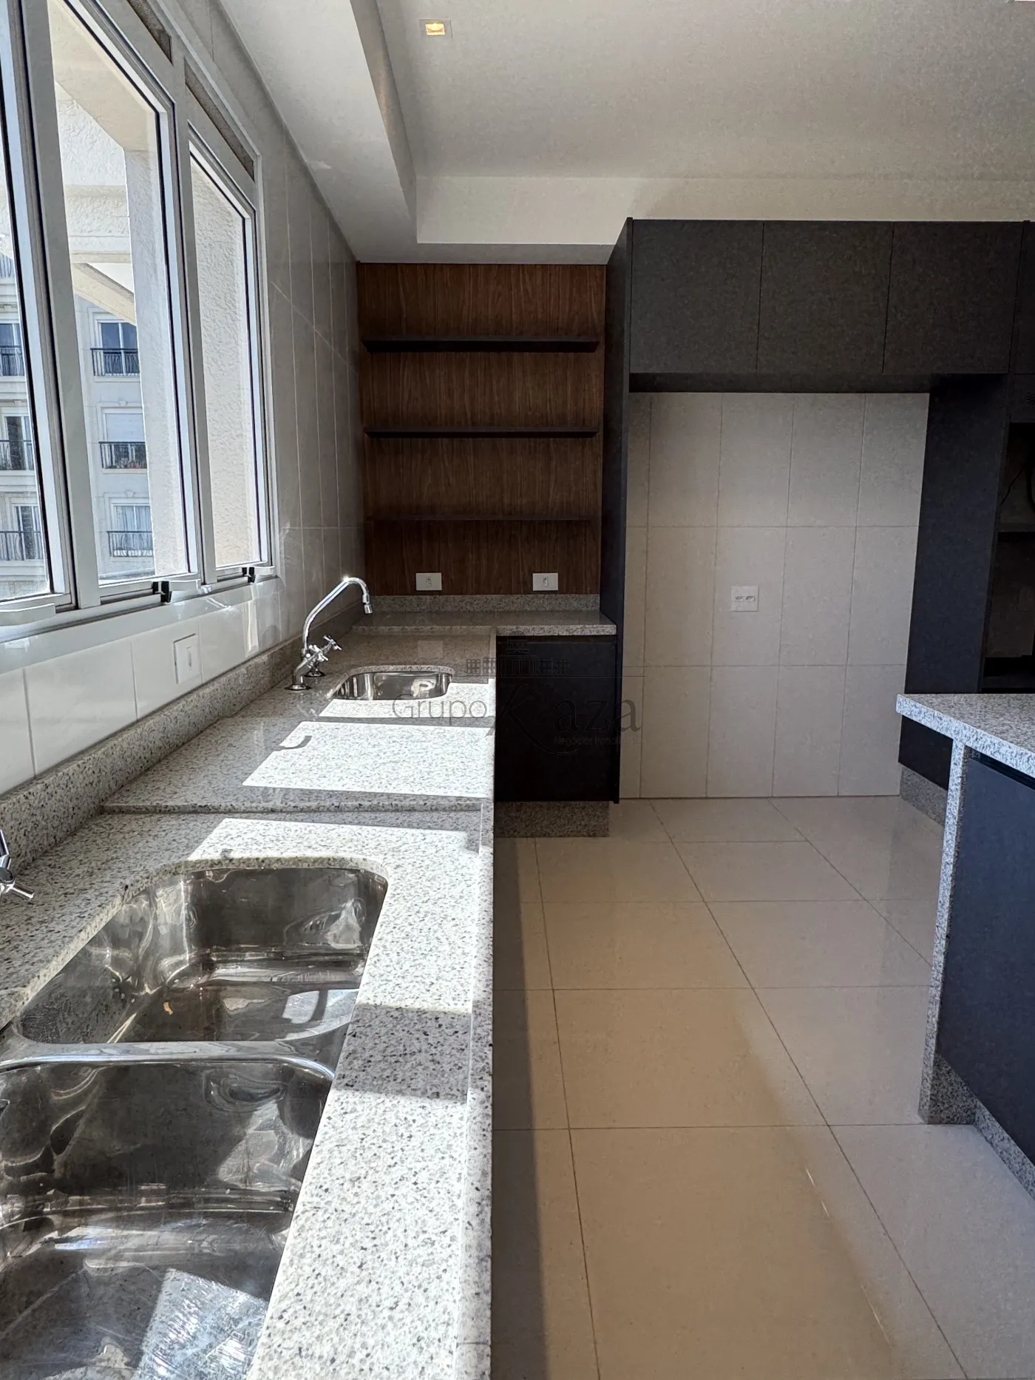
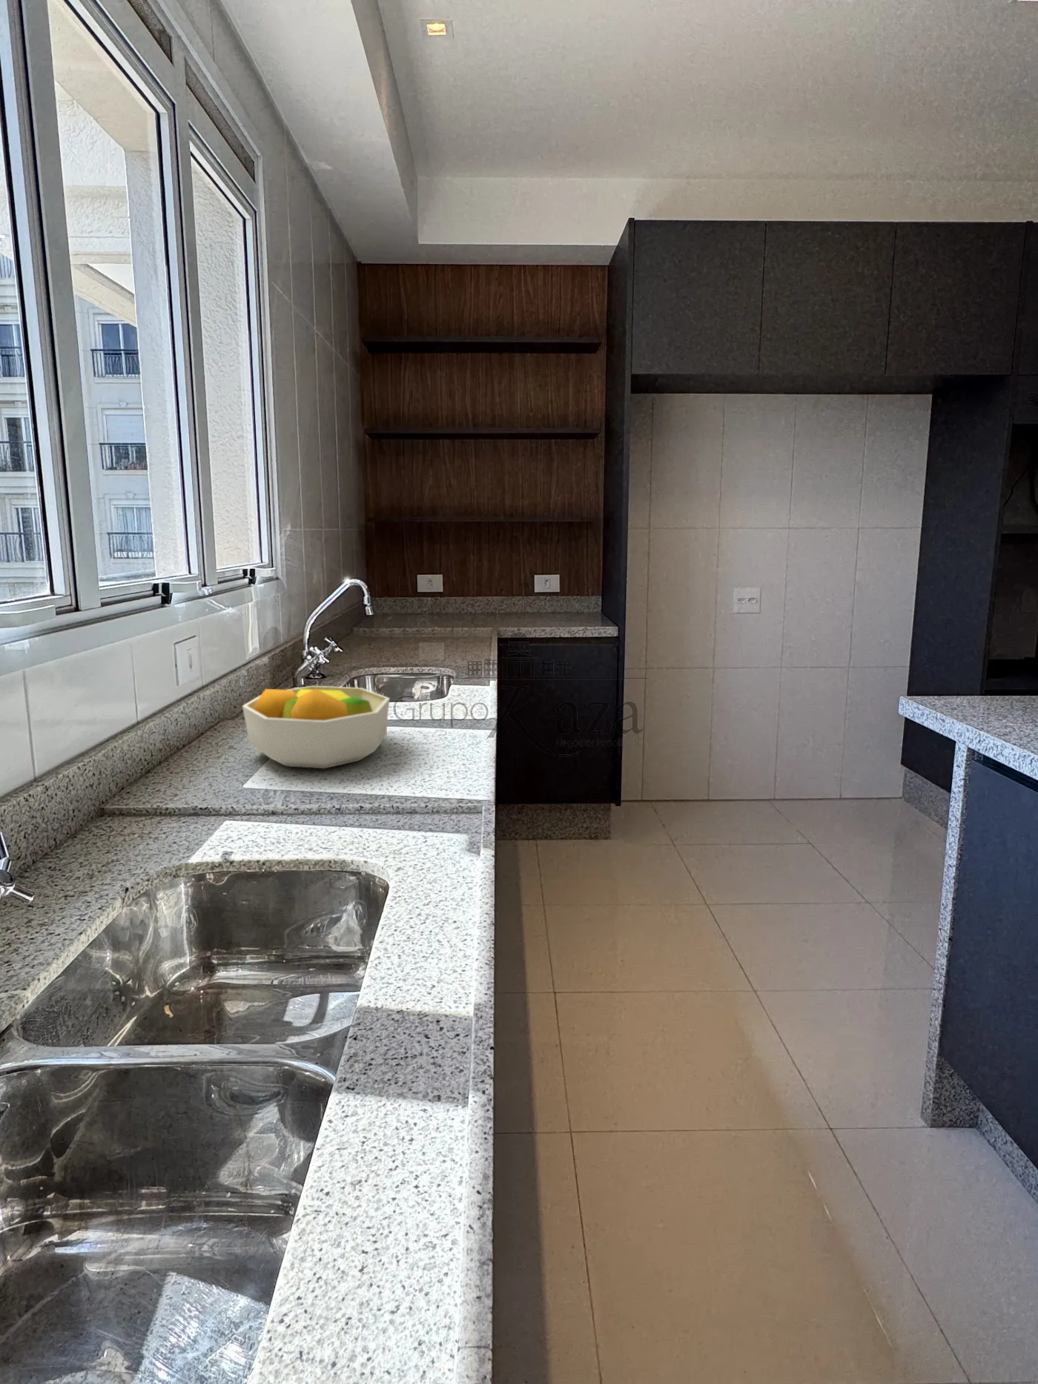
+ fruit bowl (318, 715)
